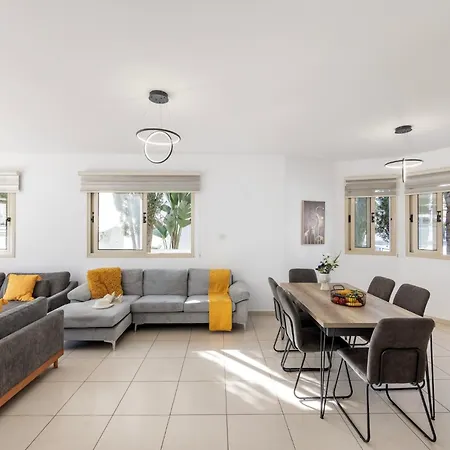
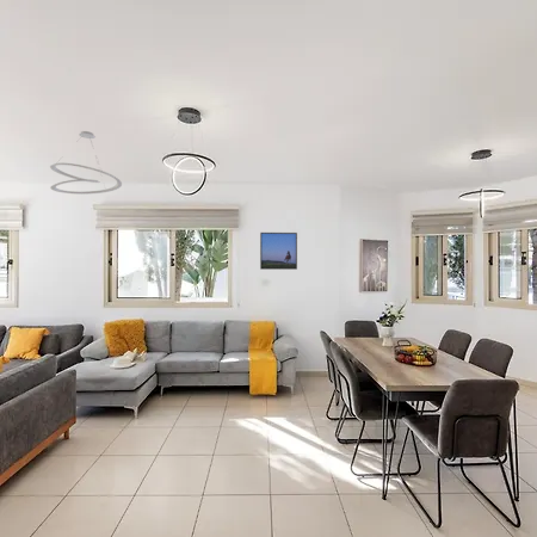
+ ceiling light fixture (85, 166)
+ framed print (278, 251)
